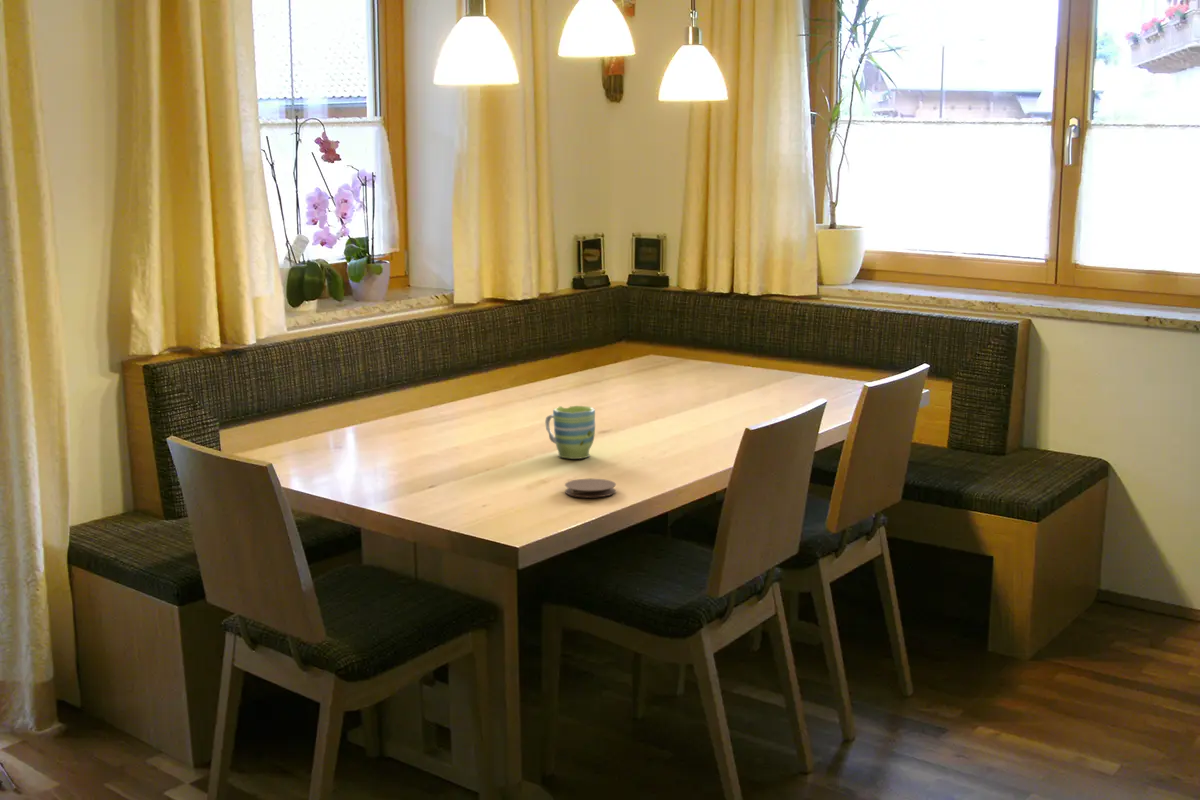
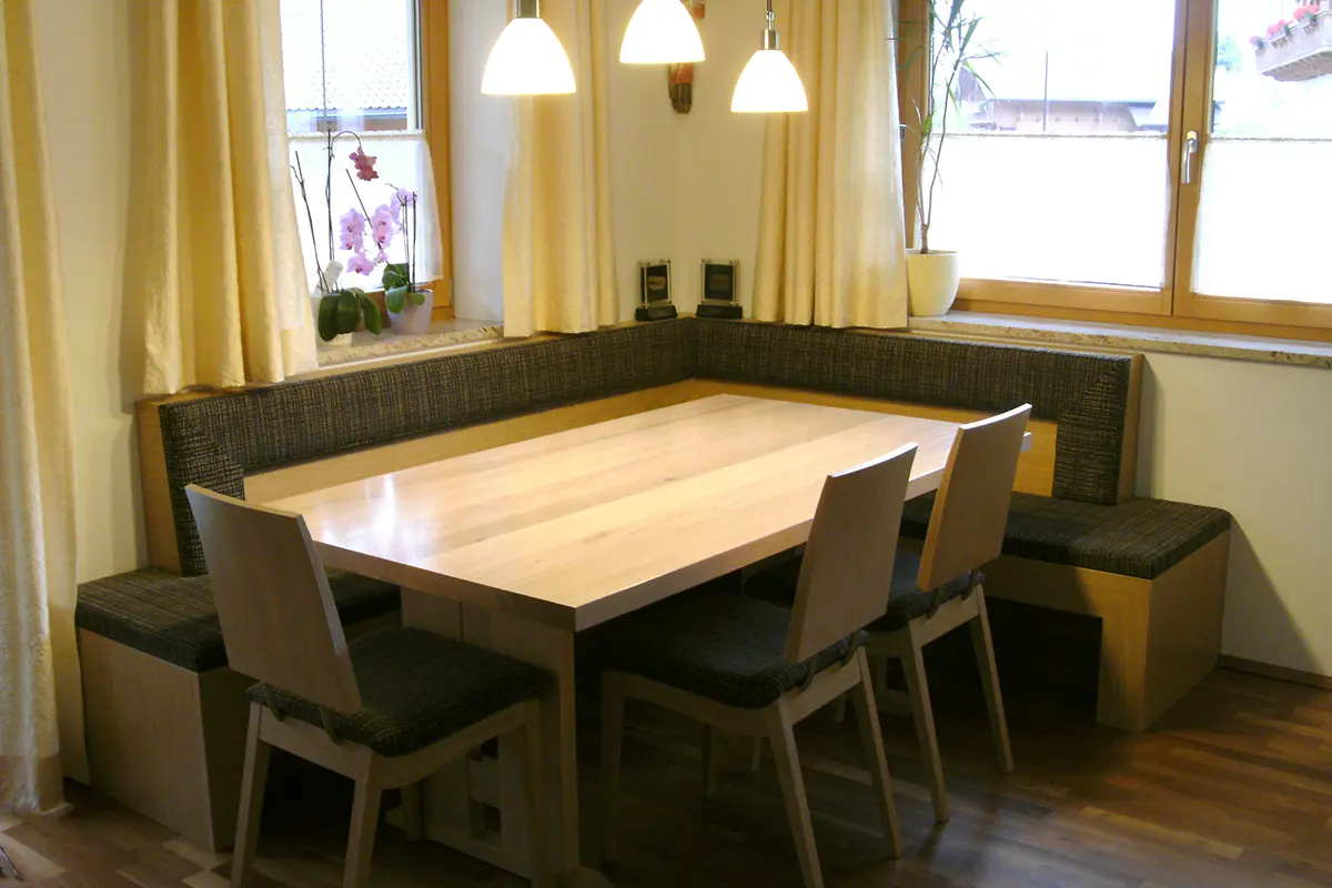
- mug (568, 430)
- coaster (590, 487)
